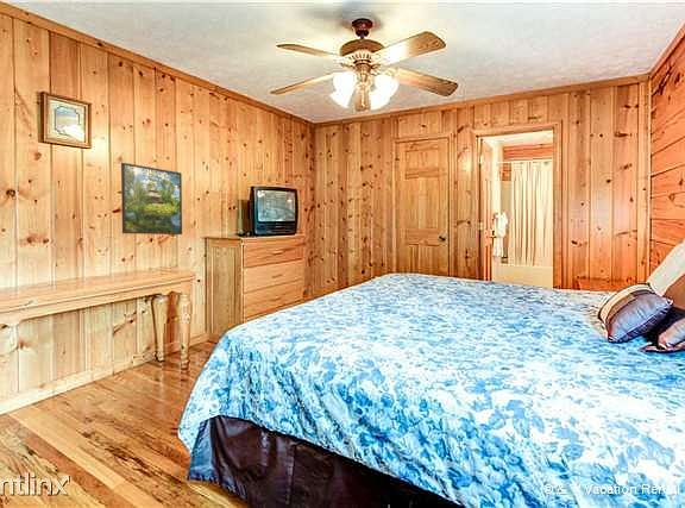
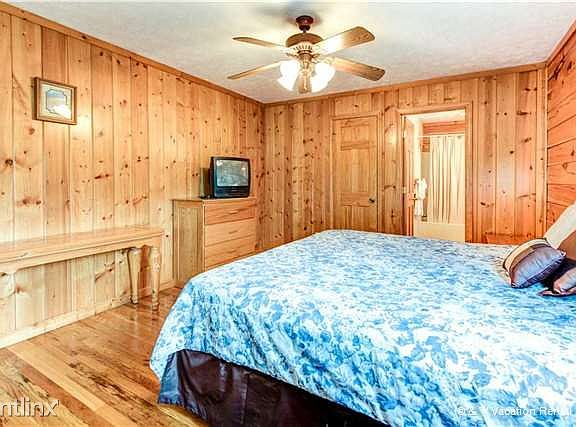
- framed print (153, 201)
